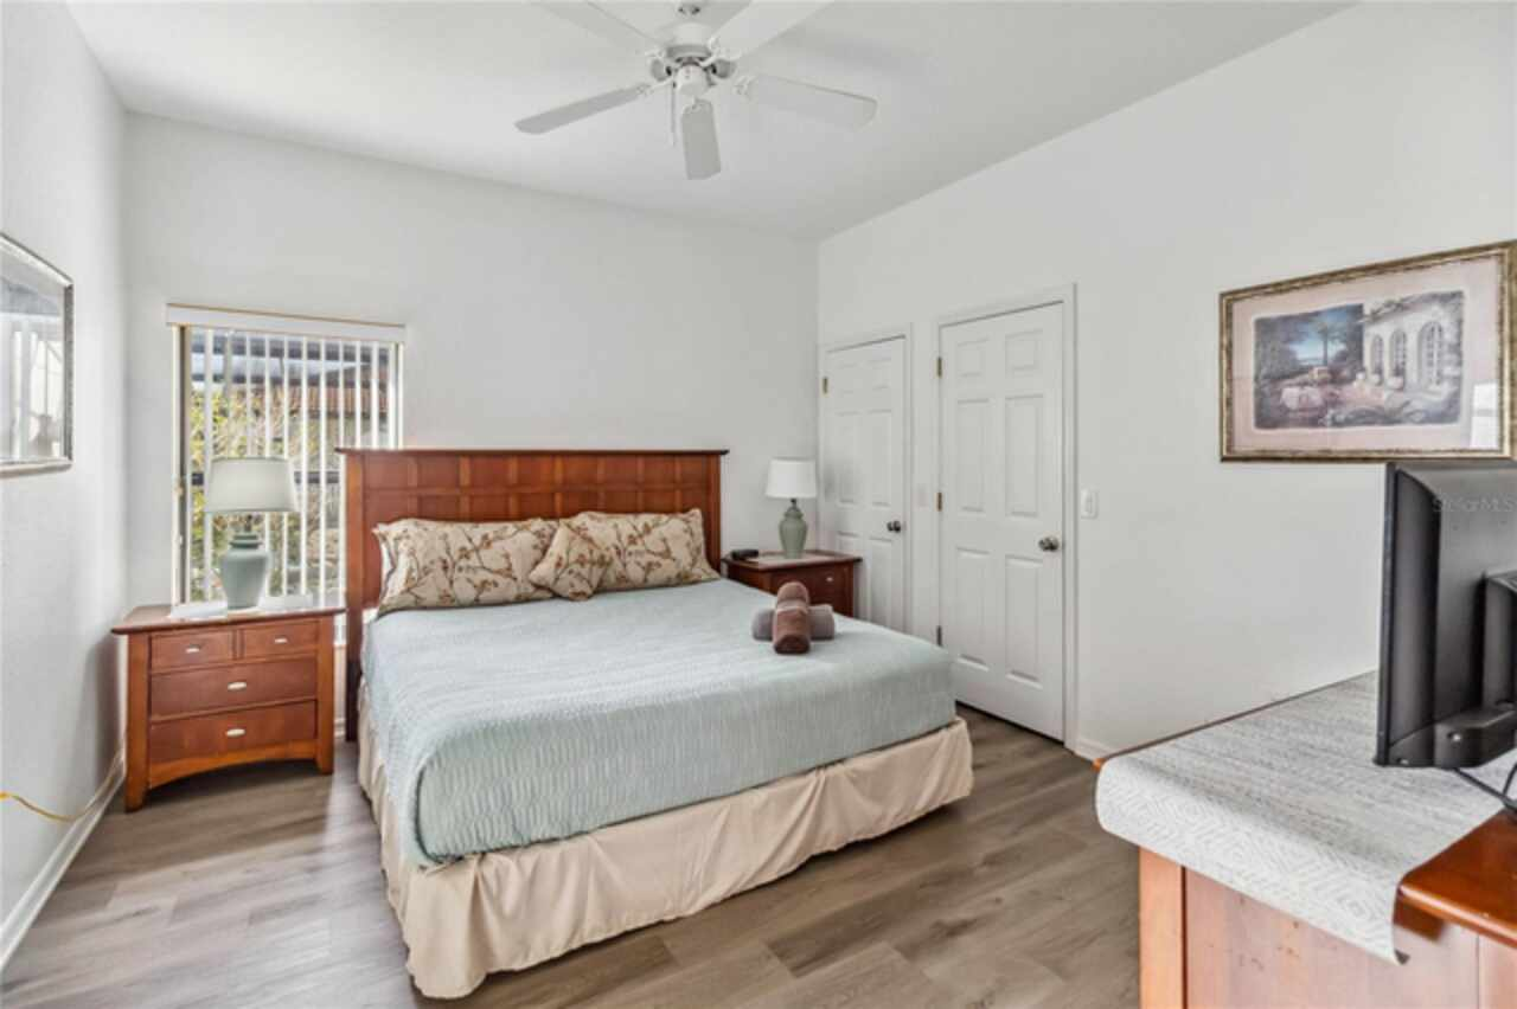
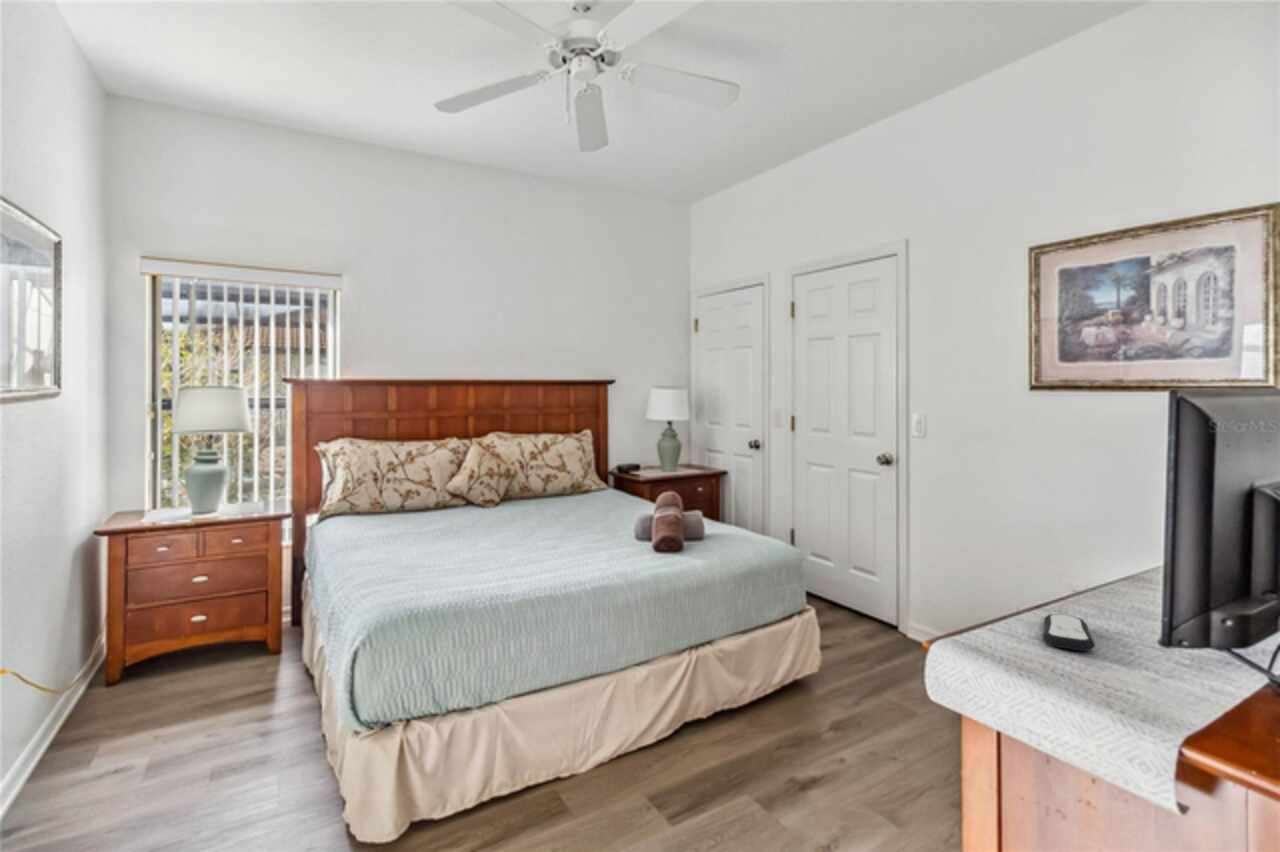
+ remote control (1066, 630)
